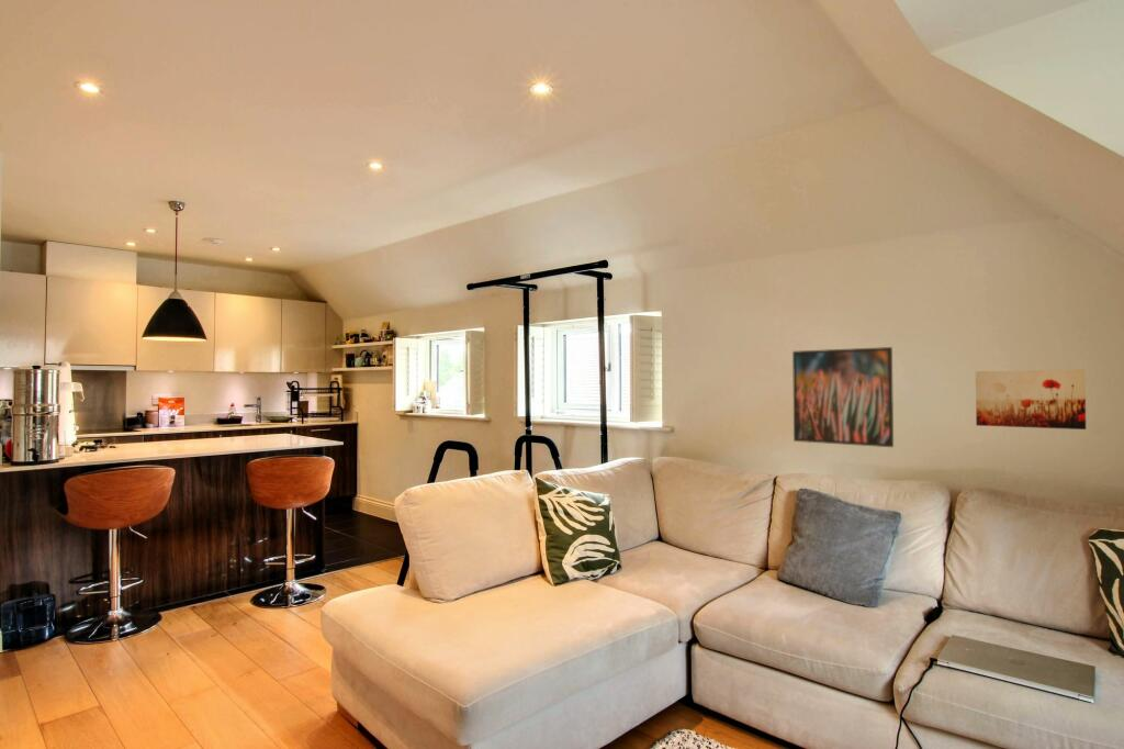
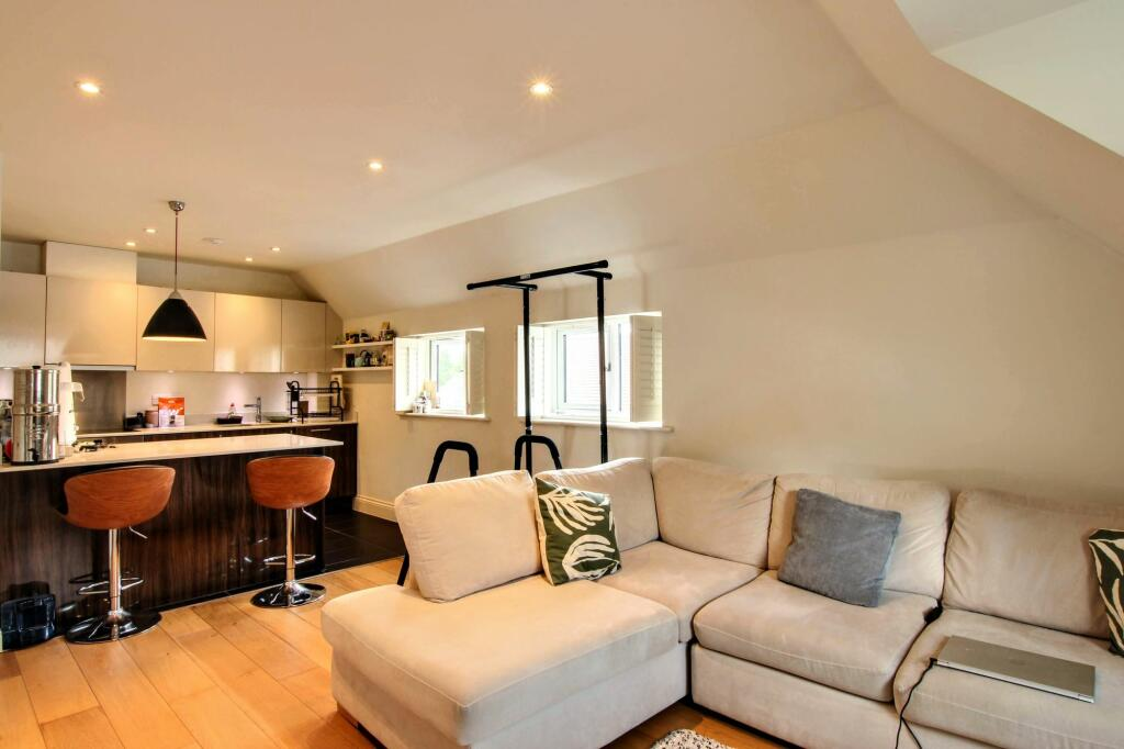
- wall art (1027, 399)
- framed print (840, 396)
